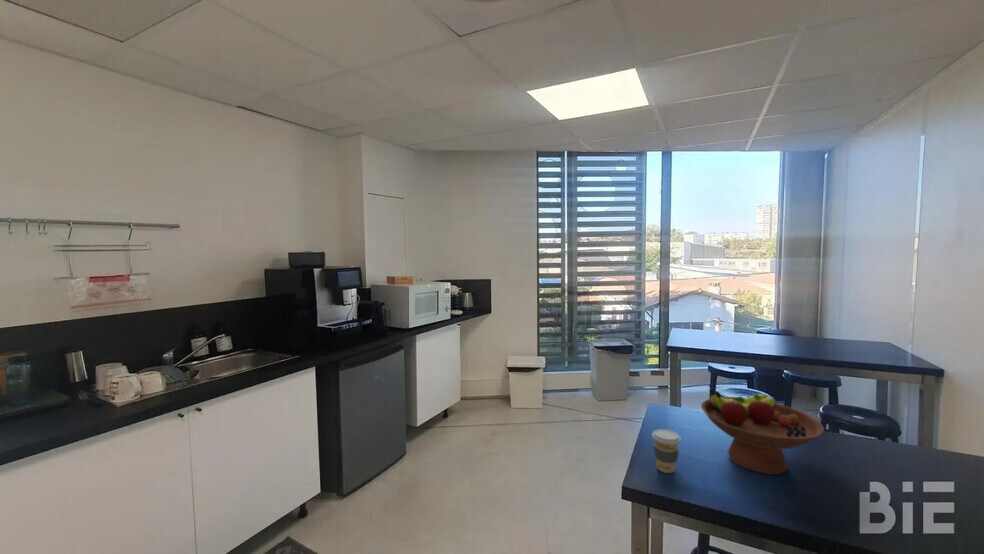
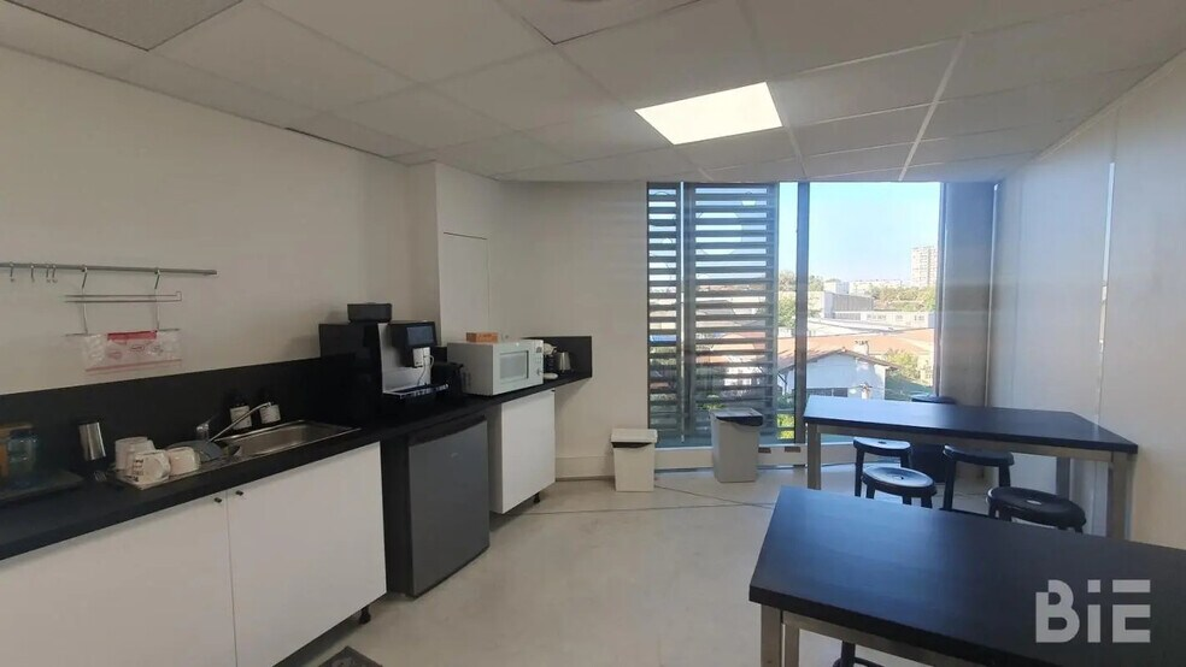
- fruit bowl (757, 429)
- coffee cup (665, 451)
